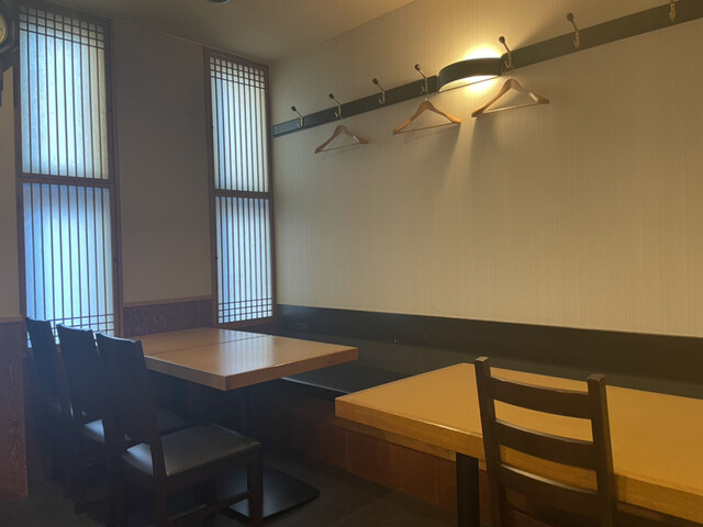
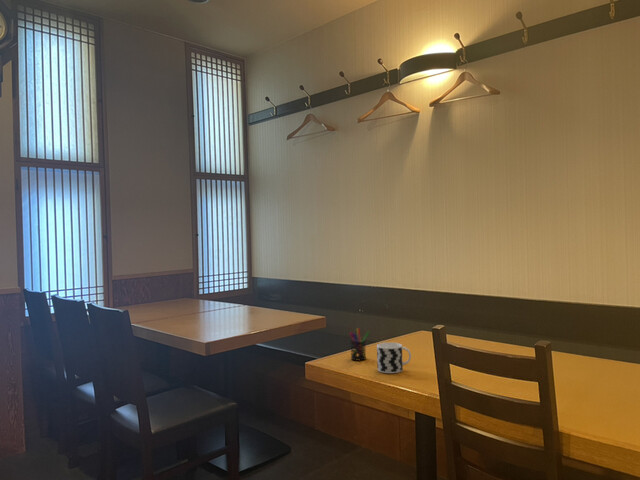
+ cup (394, 357)
+ pen holder (359, 343)
